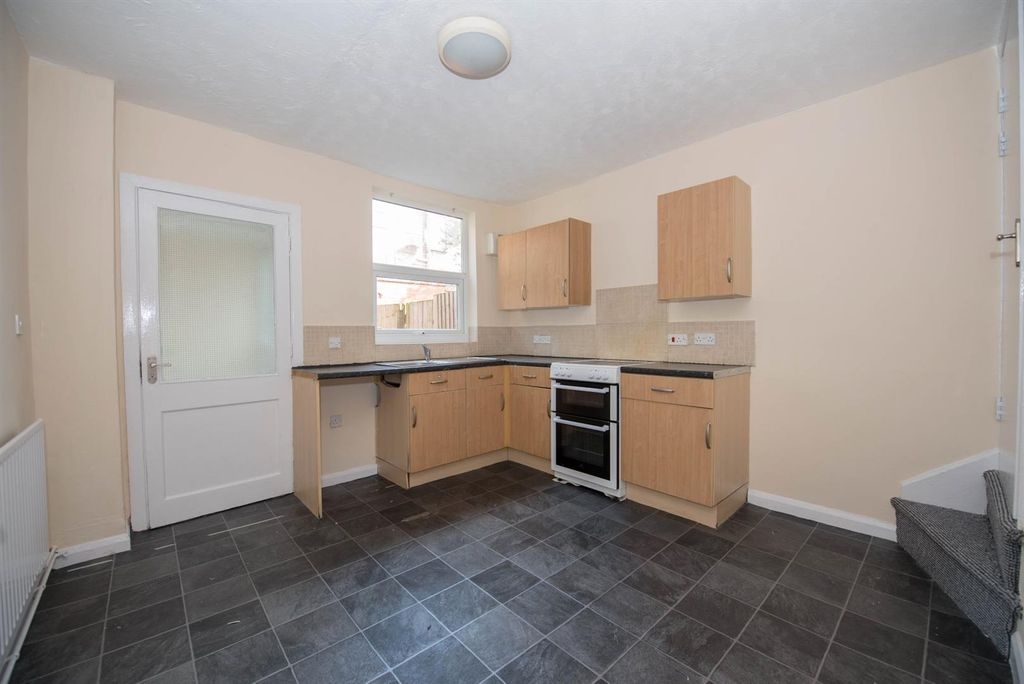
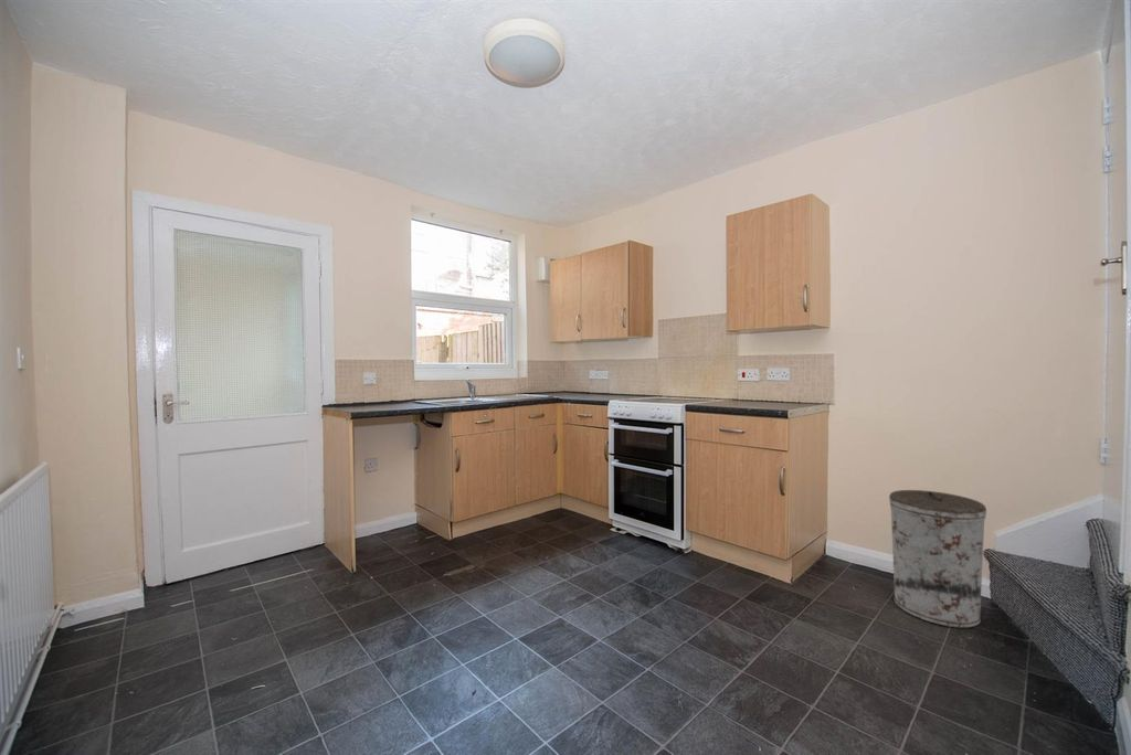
+ trash can (934, 551)
